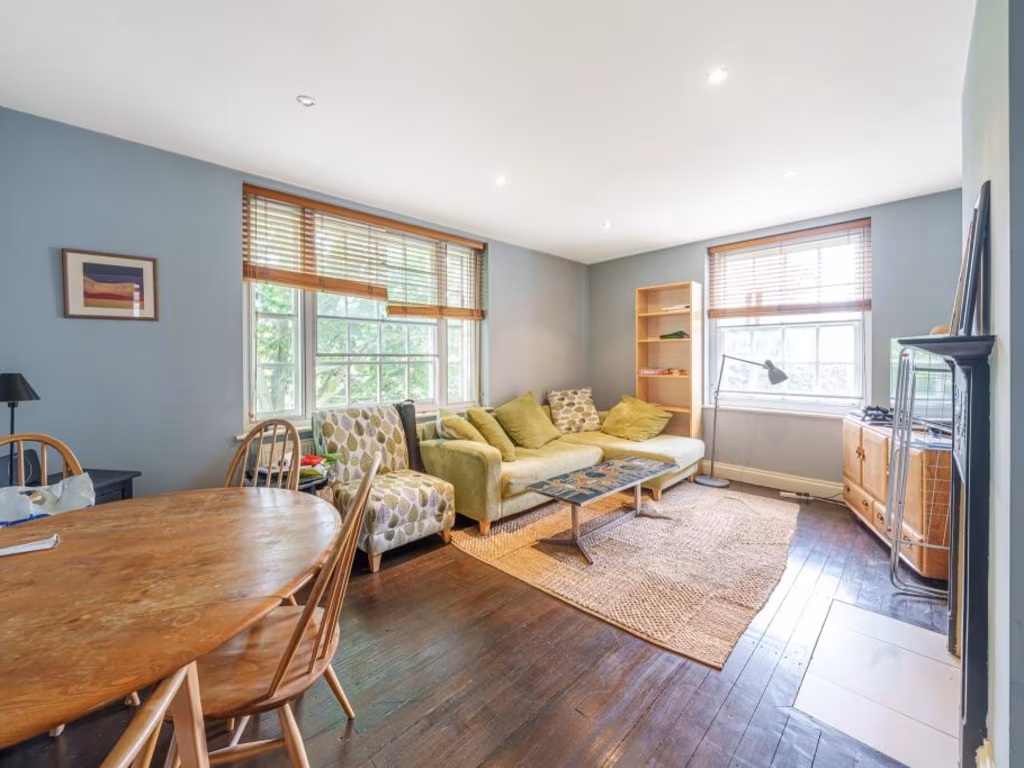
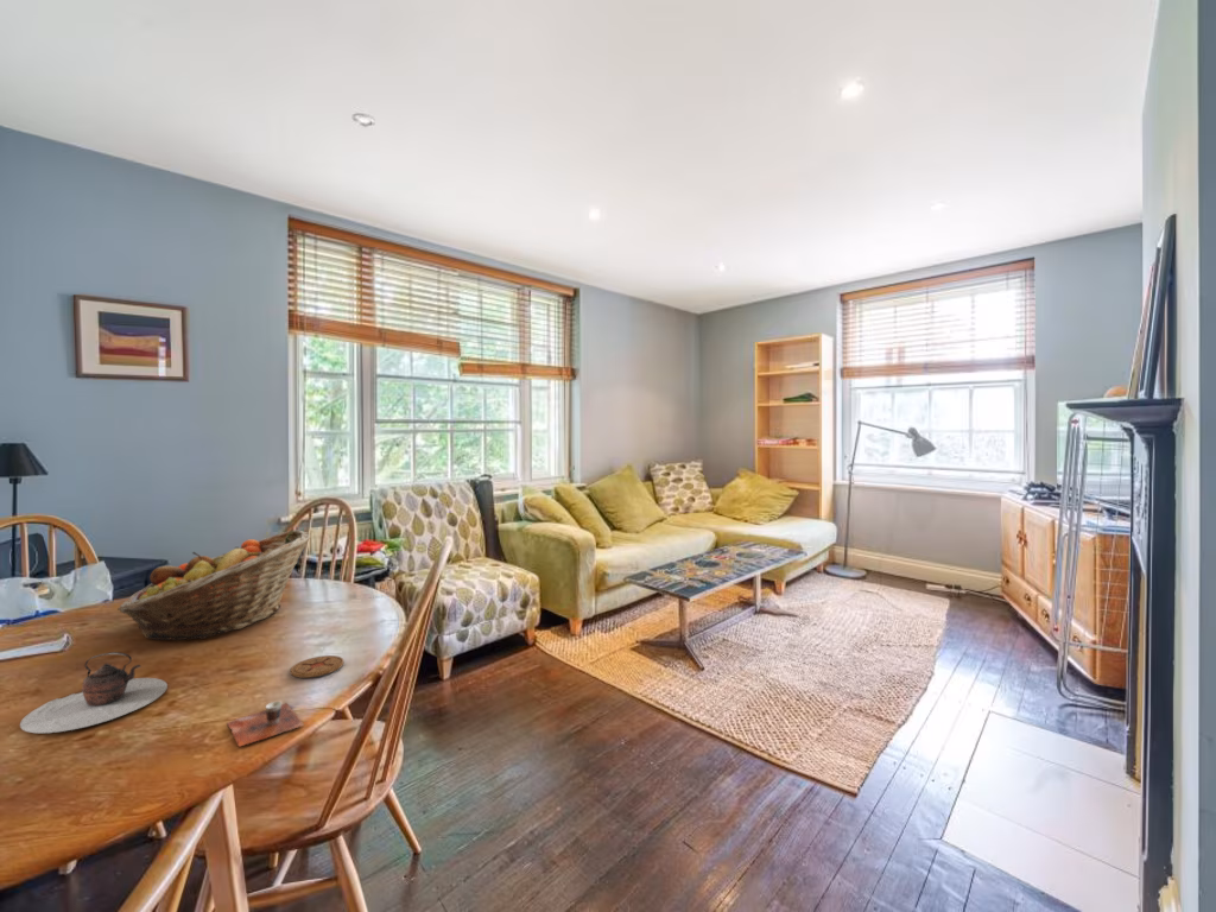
+ teapot (99, 679)
+ fruit basket (226, 577)
+ coaster (317, 665)
+ cup (265, 714)
